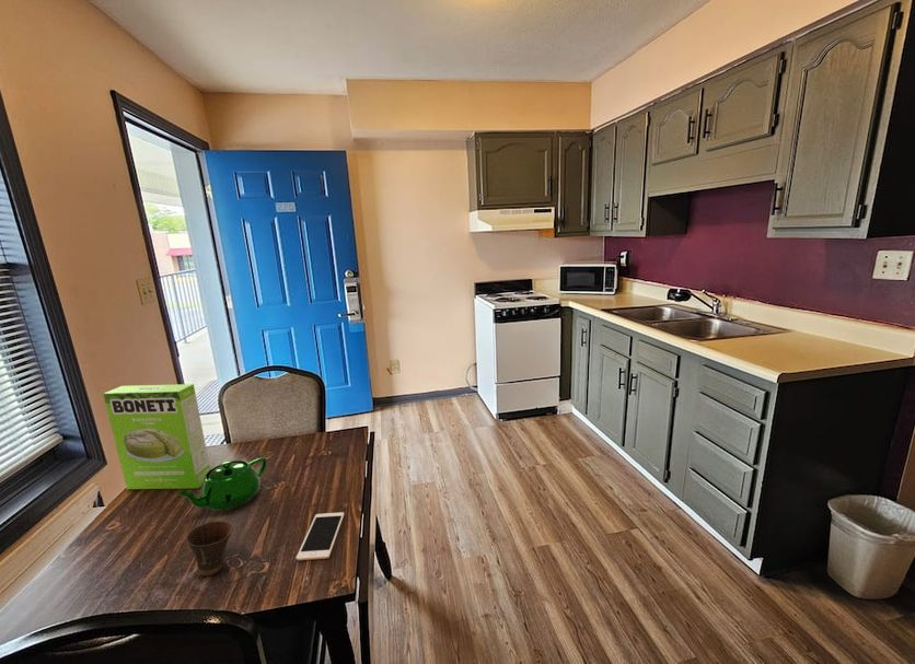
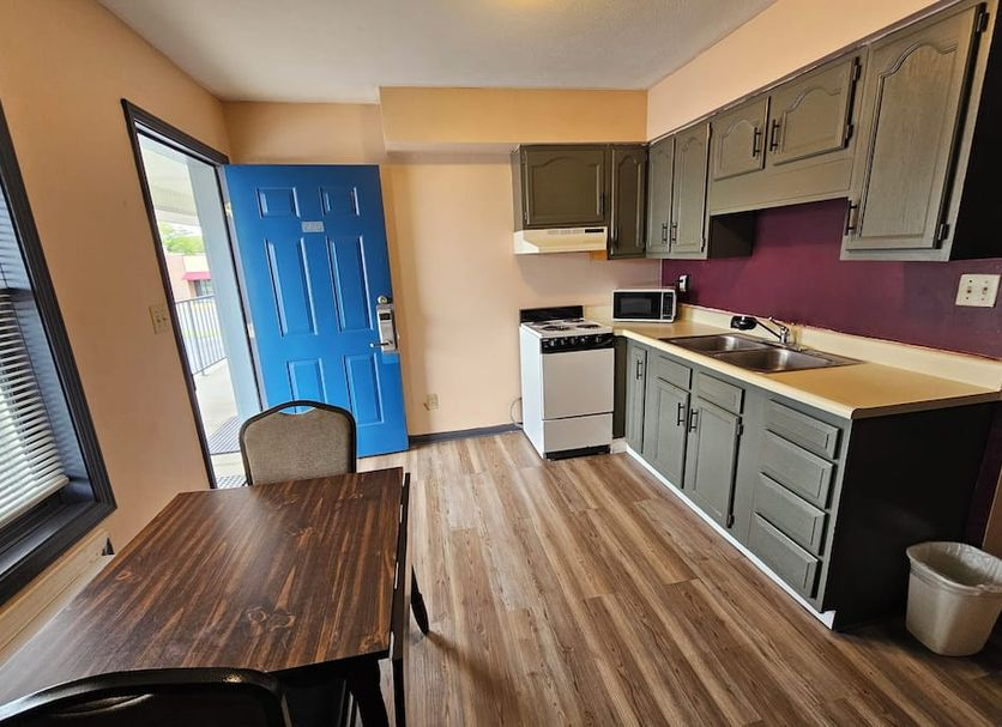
- cell phone (322, 534)
- teapot (227, 482)
- cake mix box (160, 436)
- cup (212, 549)
